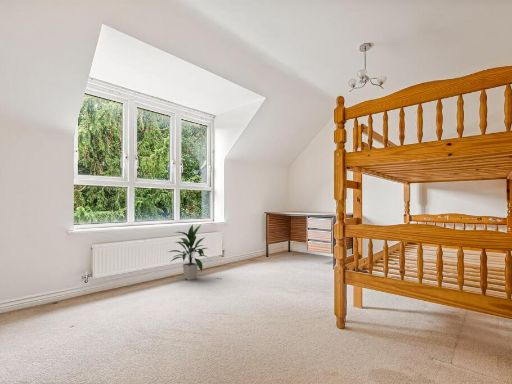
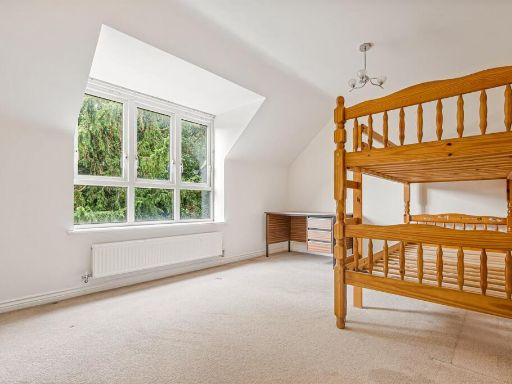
- indoor plant (190, 251)
